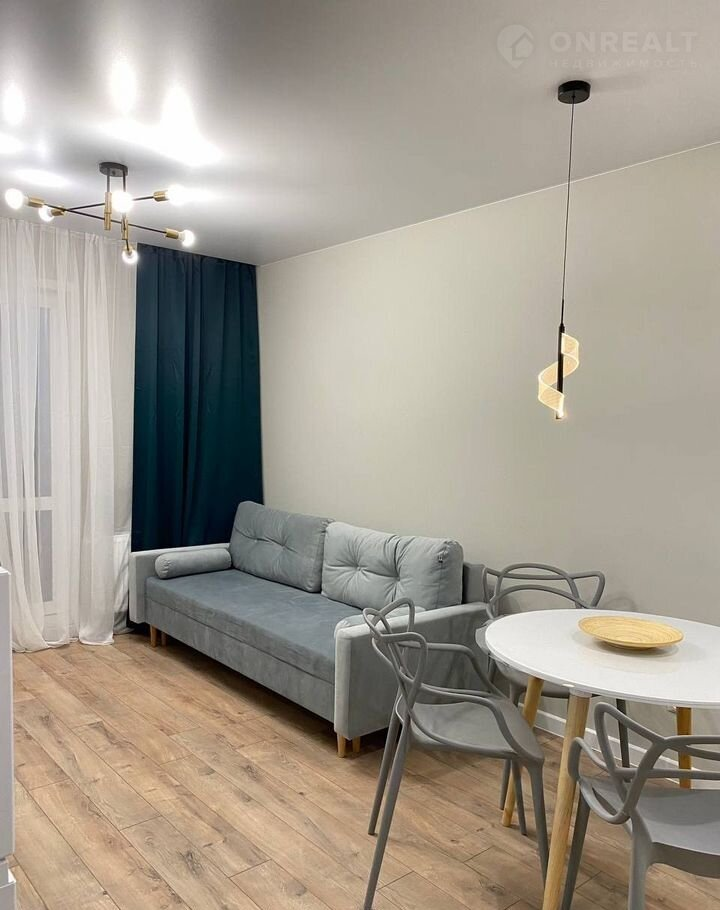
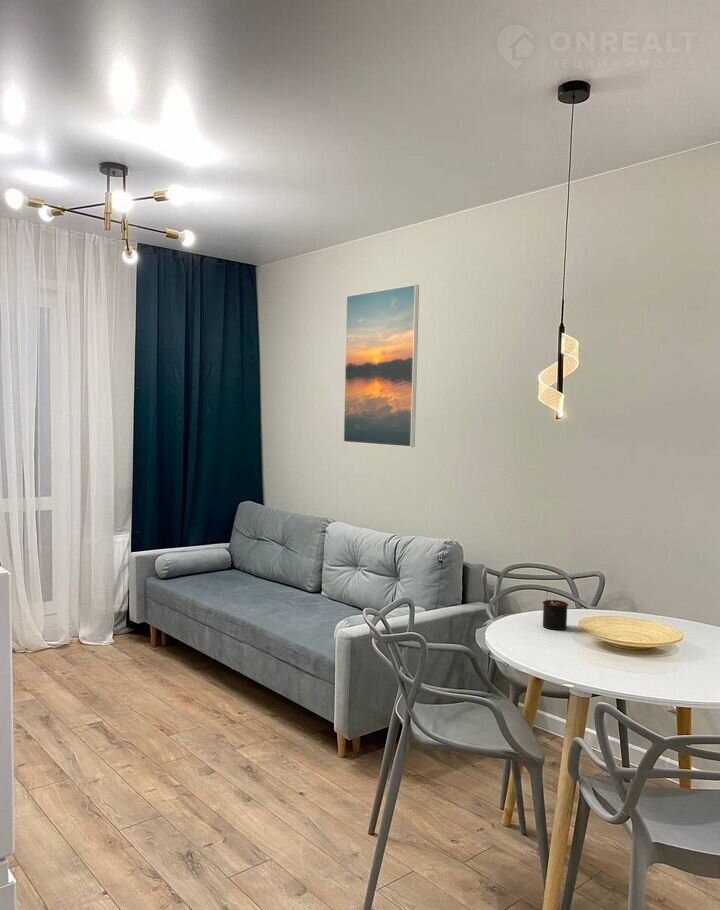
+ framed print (379, 368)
+ candle (555, 609)
